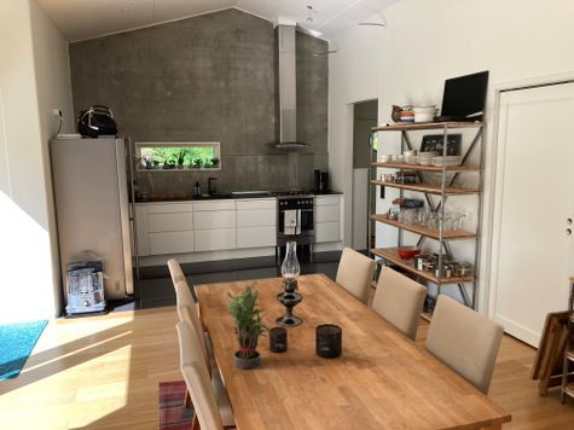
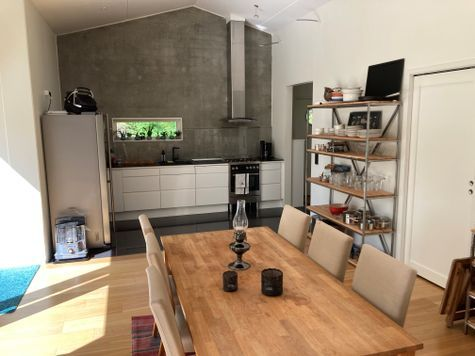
- potted plant (249, 324)
